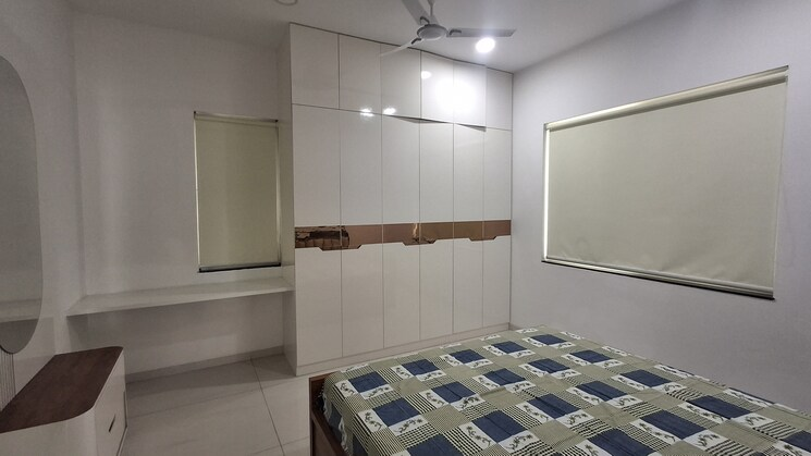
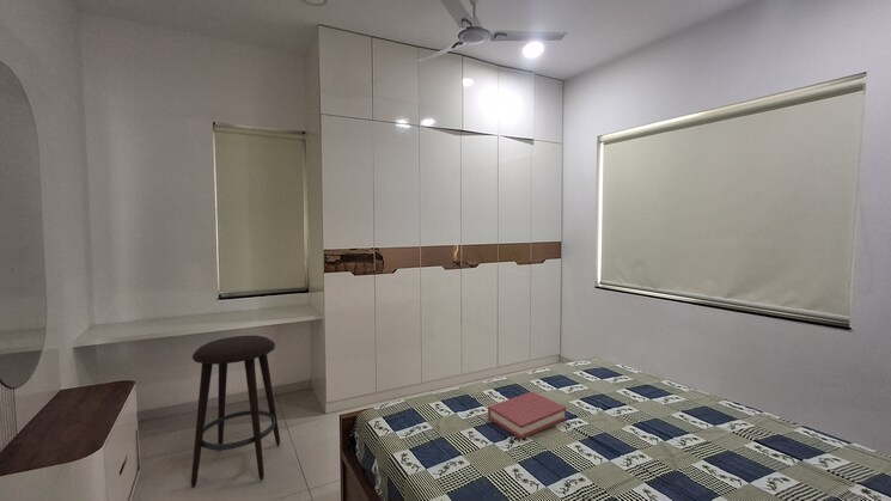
+ stool (240, 411)
+ hardback book (526, 413)
